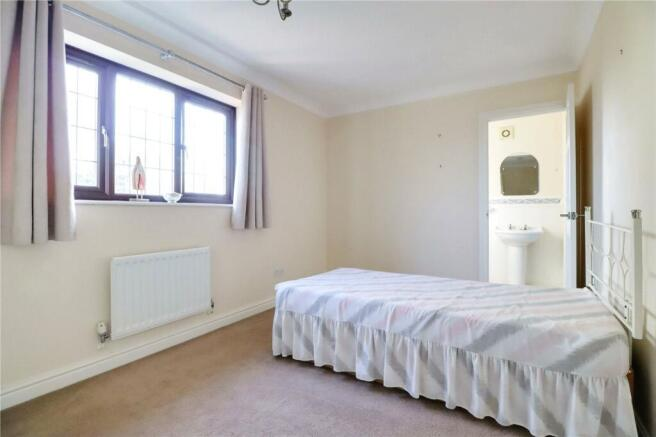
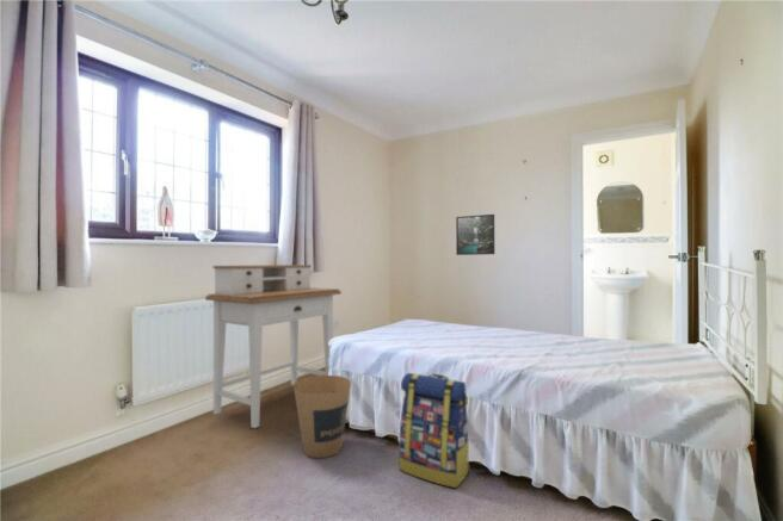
+ desk (275, 323)
+ backpack (434, 423)
+ trash can (322, 416)
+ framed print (474, 235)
